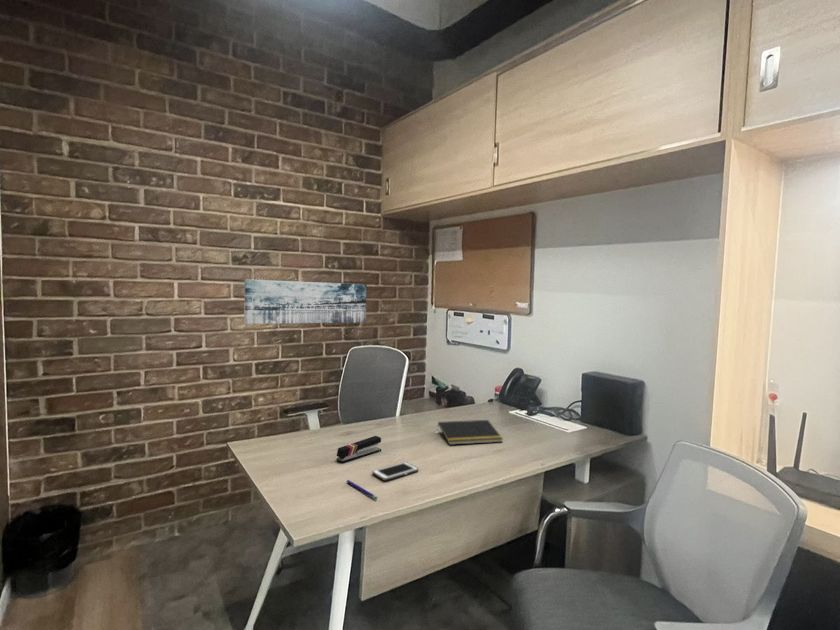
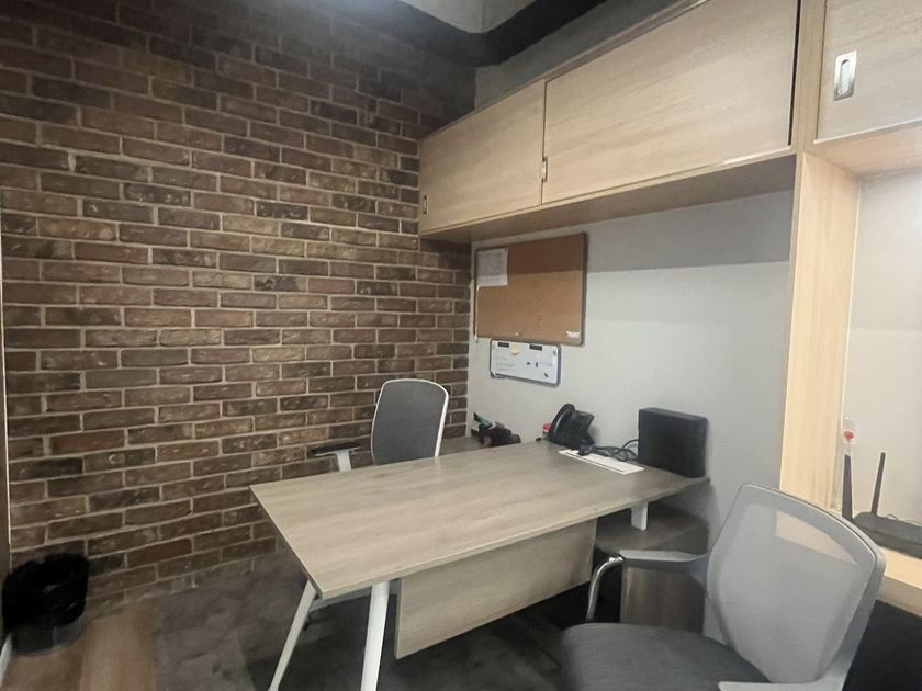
- cell phone (395, 471)
- stapler (359, 448)
- pen (361, 489)
- notepad (469, 431)
- wall art (309, 302)
